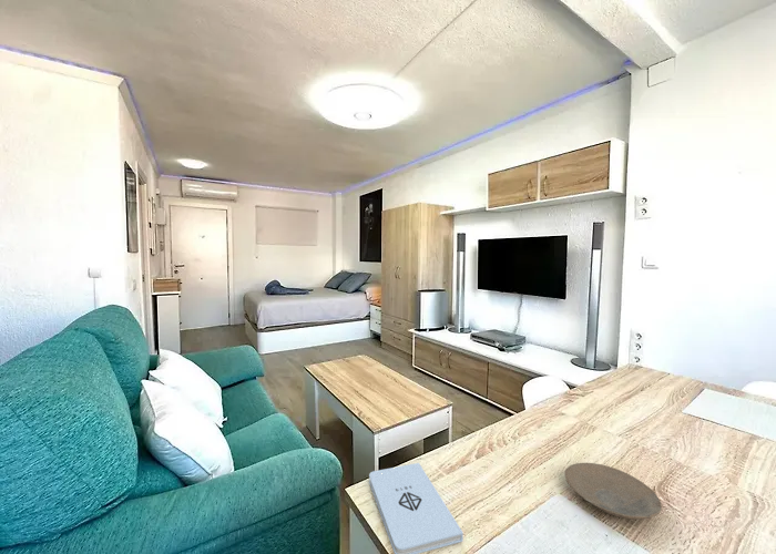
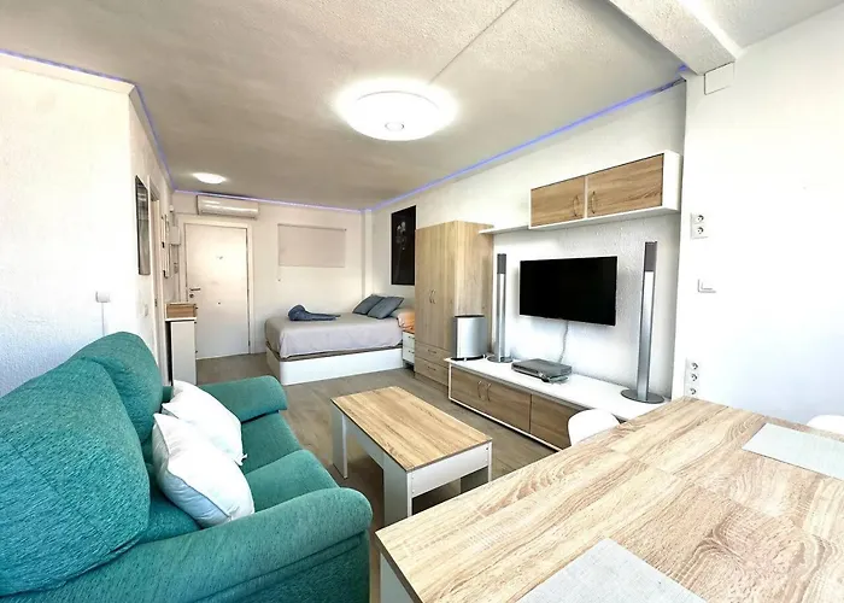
- notepad (409, 502)
- plate (609, 492)
